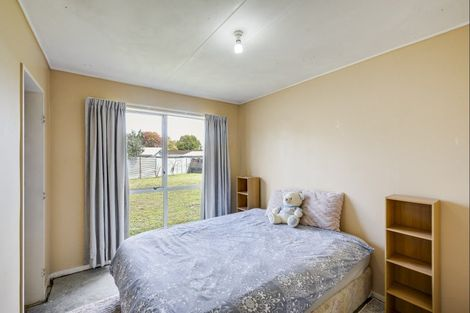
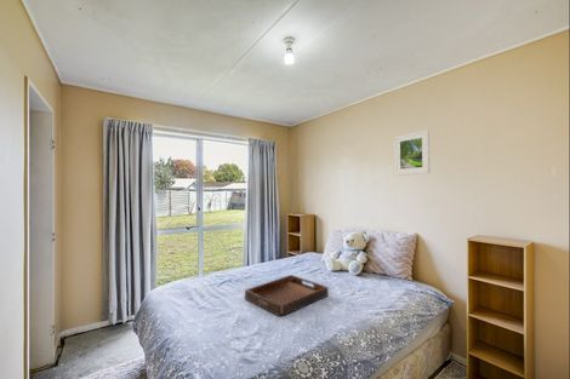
+ serving tray (286, 292)
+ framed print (411, 154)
